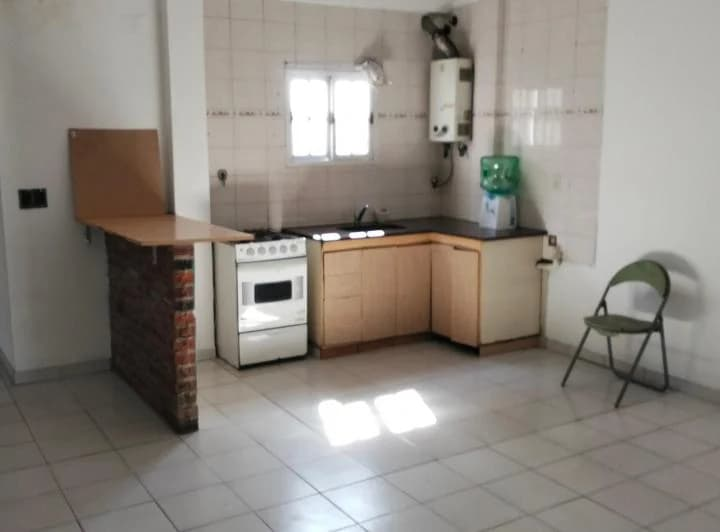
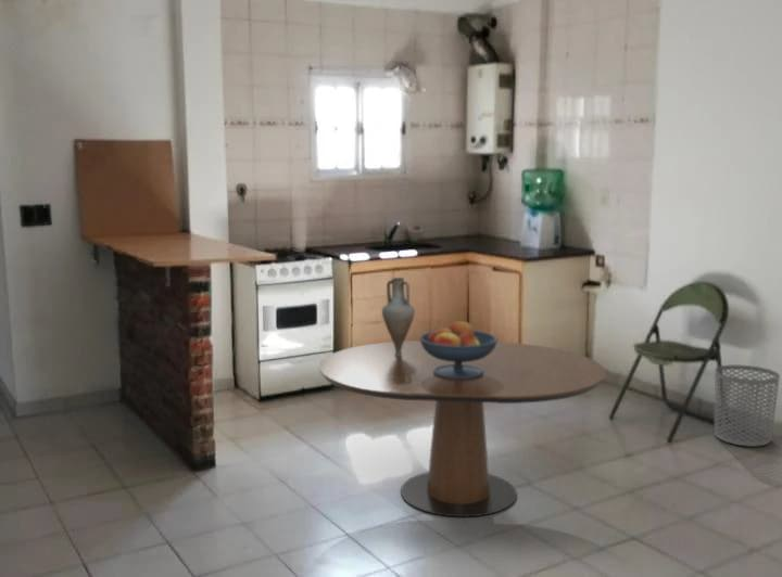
+ dining table (458, 435)
+ waste bin (744, 405)
+ fruit bowl (458, 348)
+ vase (398, 316)
